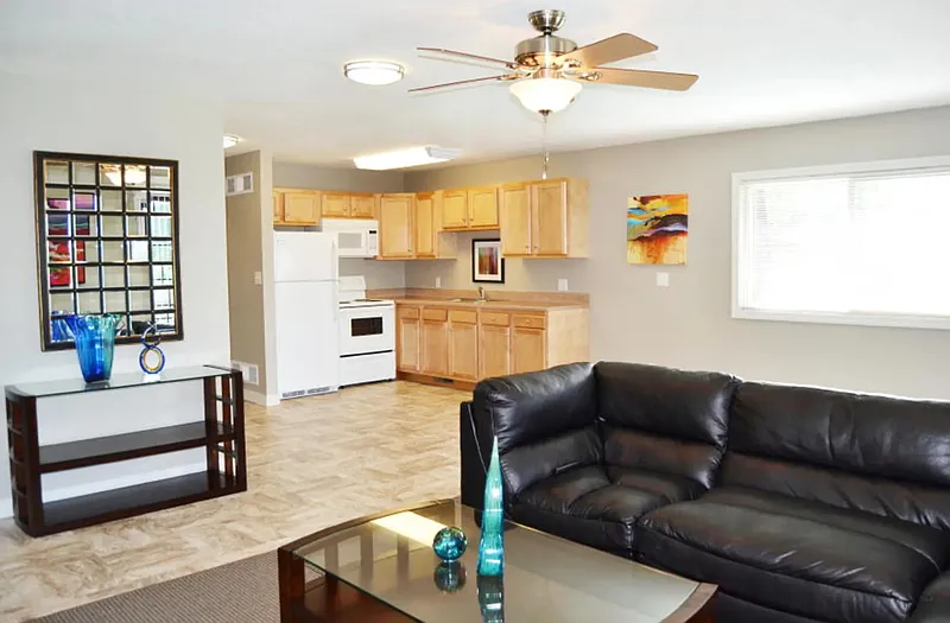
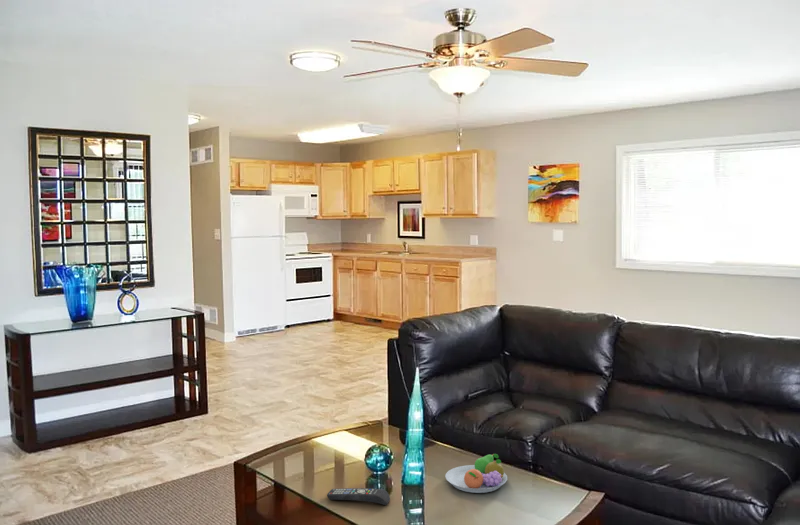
+ remote control (358, 495)
+ fruit bowl (478, 470)
